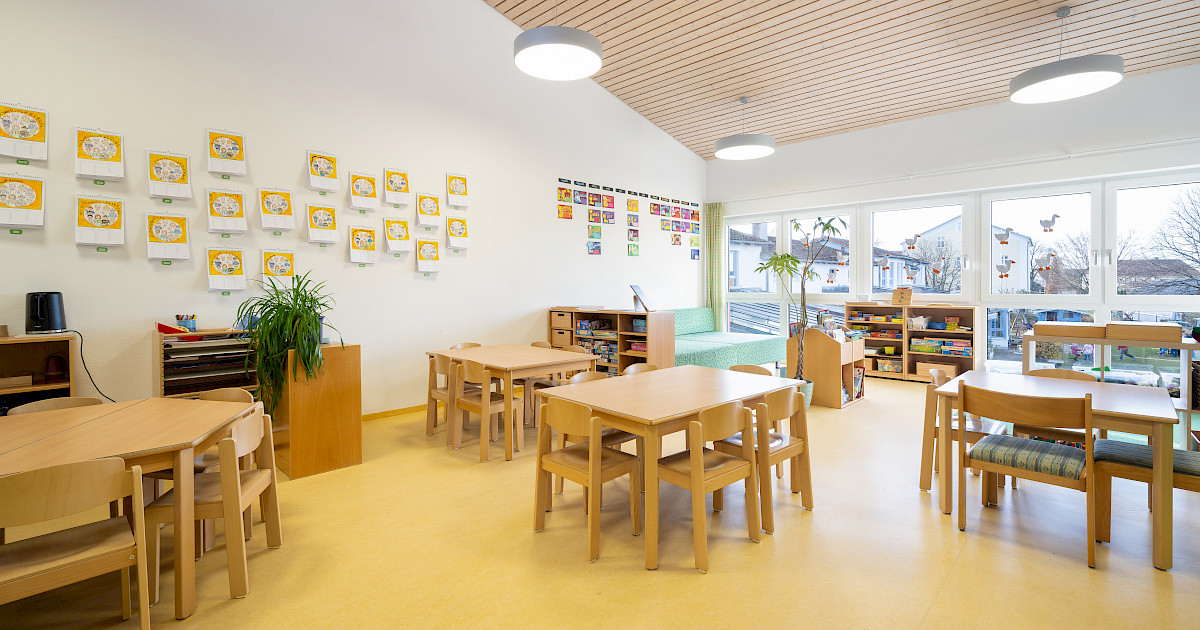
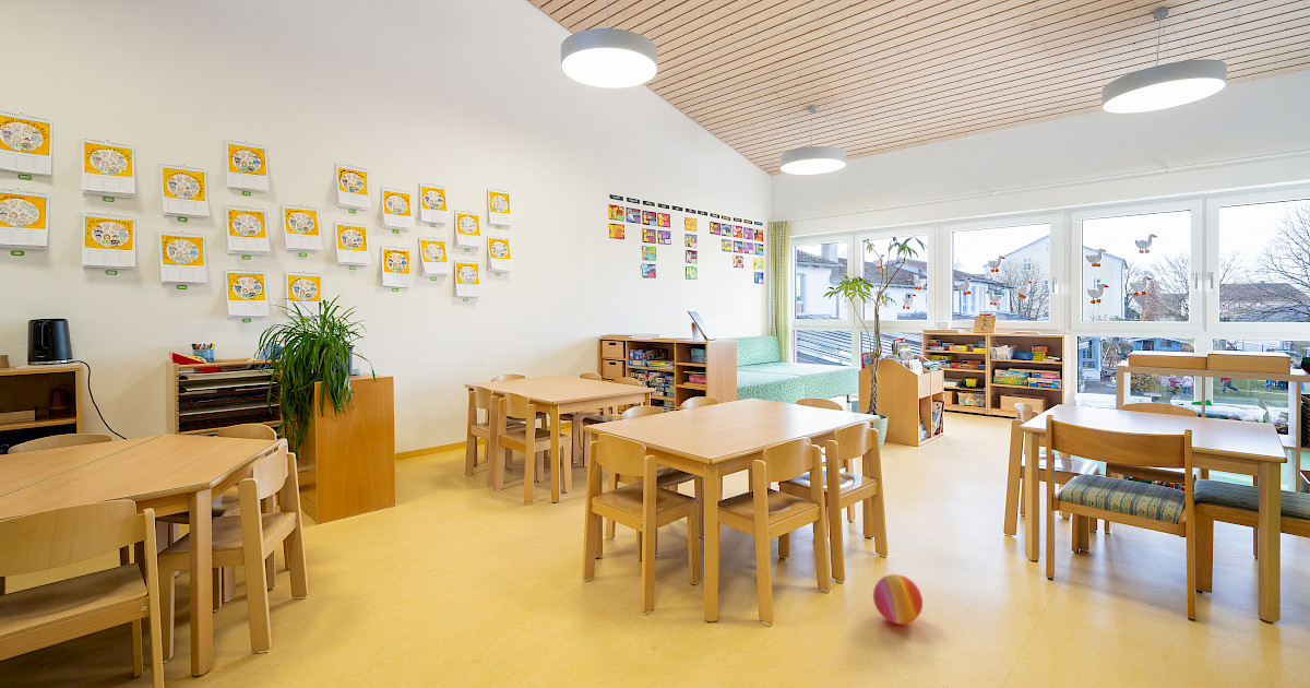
+ ball (897, 598)
